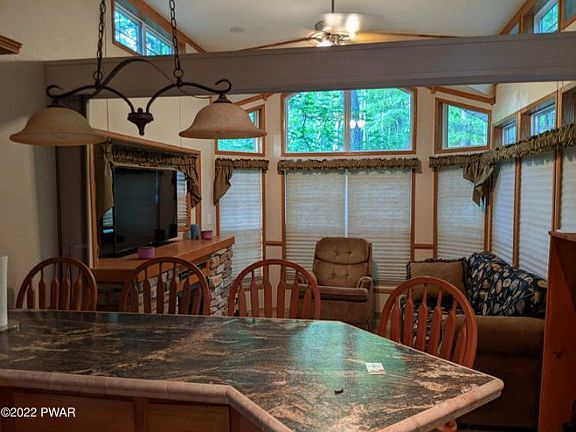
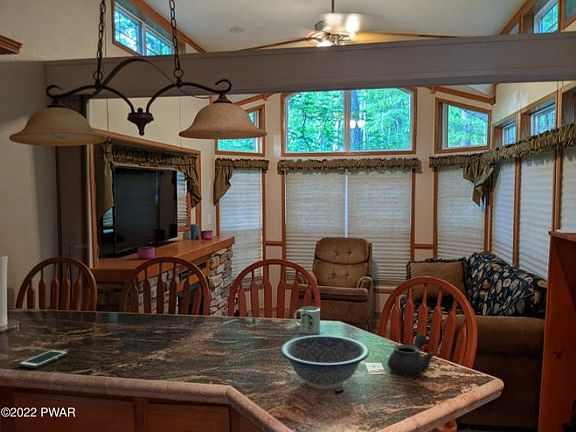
+ decorative bowl (324, 365)
+ mug (306, 319)
+ teapot (413, 353)
+ cell phone (44, 358)
